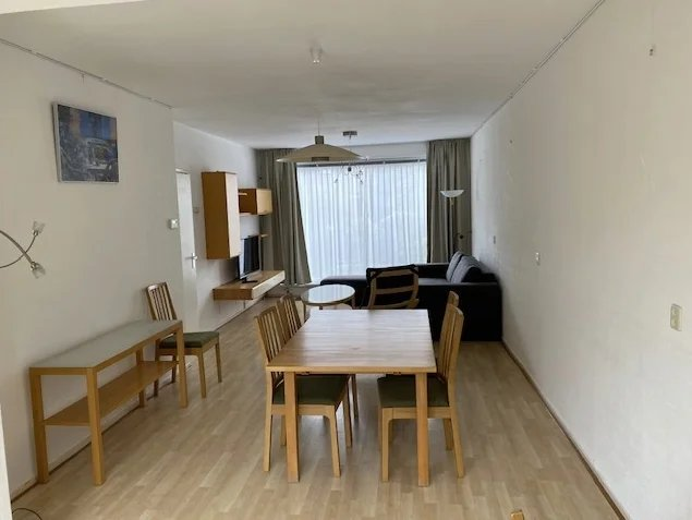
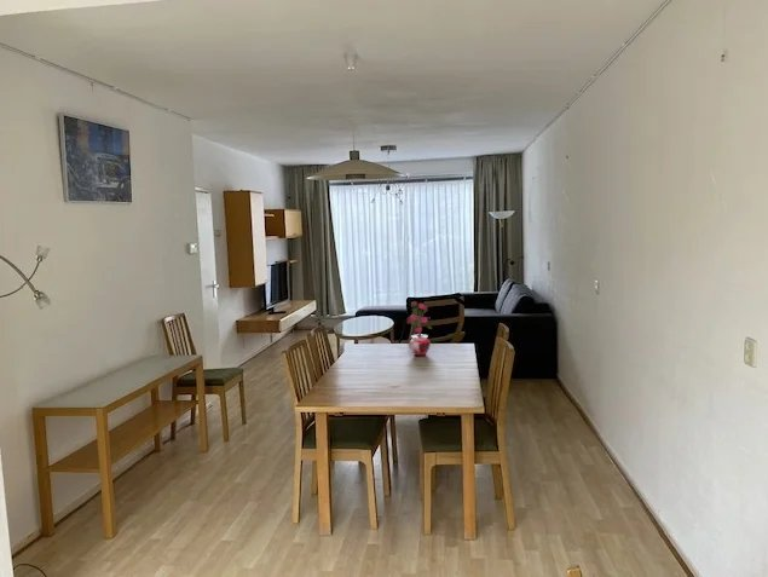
+ potted plant (420, 328)
